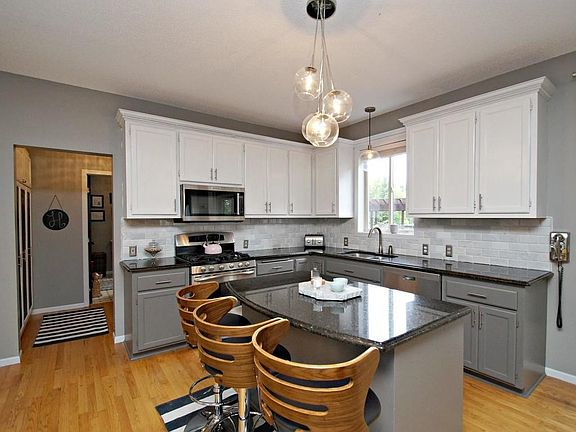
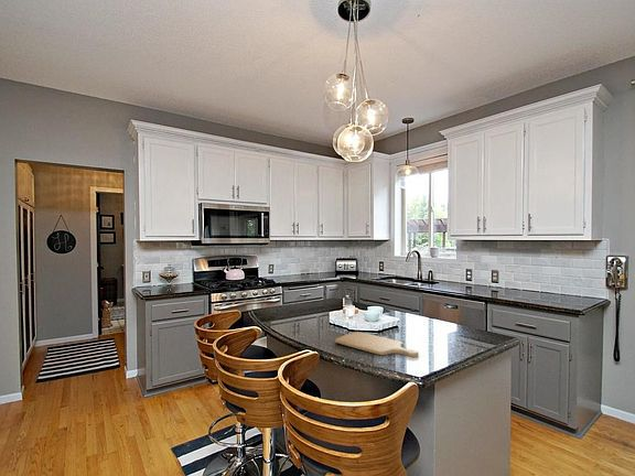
+ chopping board (378, 345)
